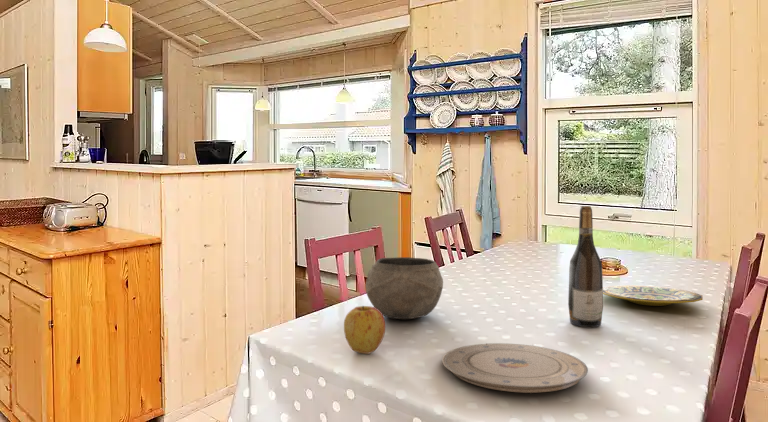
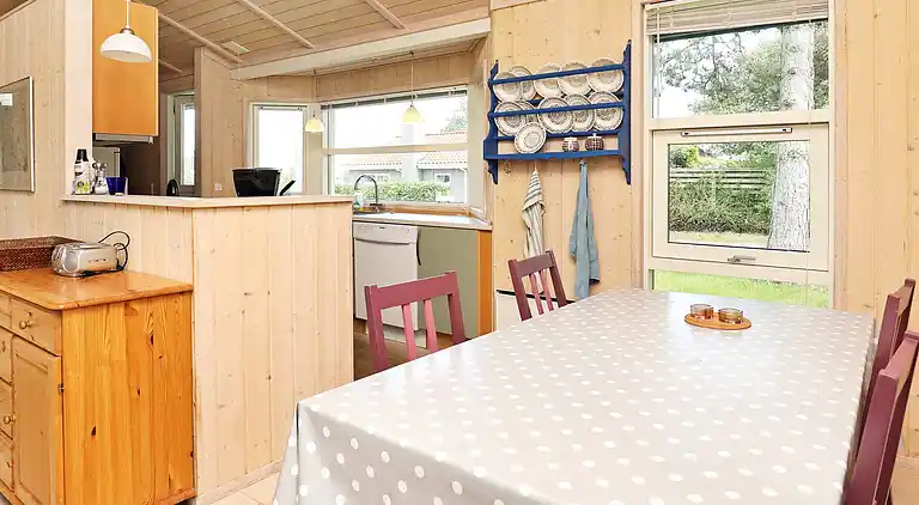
- wine bottle (585, 264)
- bowl (404, 287)
- plate (512, 365)
- apple (364, 328)
- plate (649, 297)
